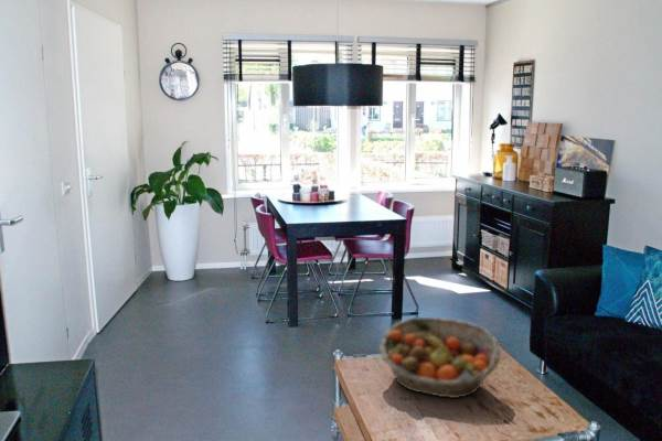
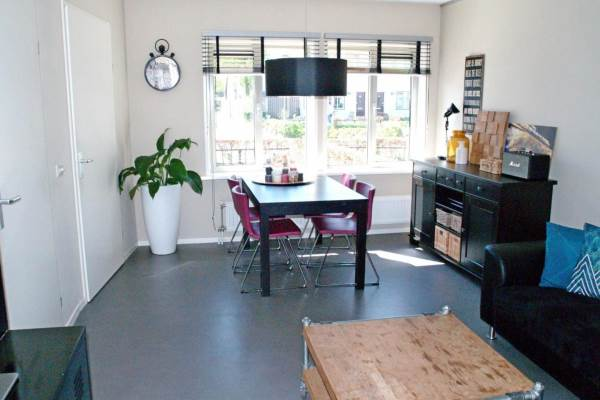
- fruit basket (438, 355)
